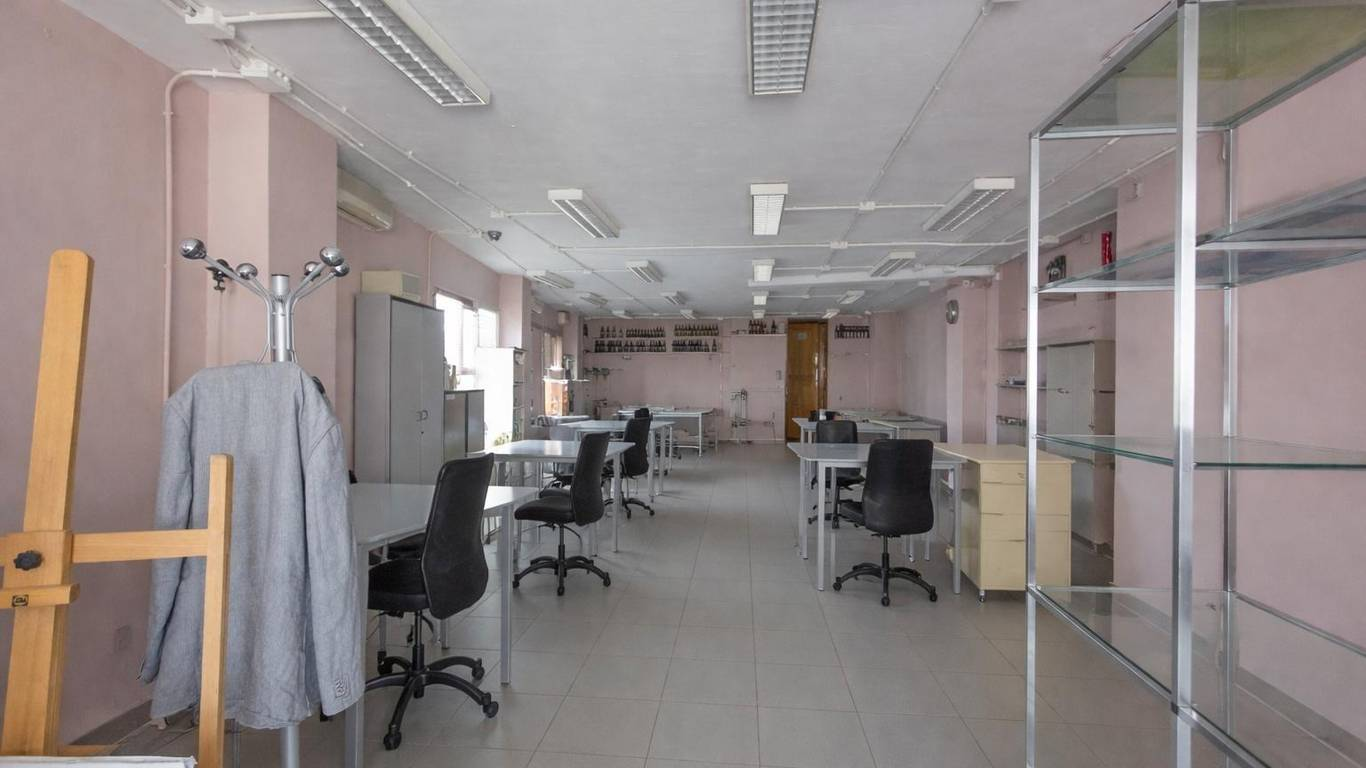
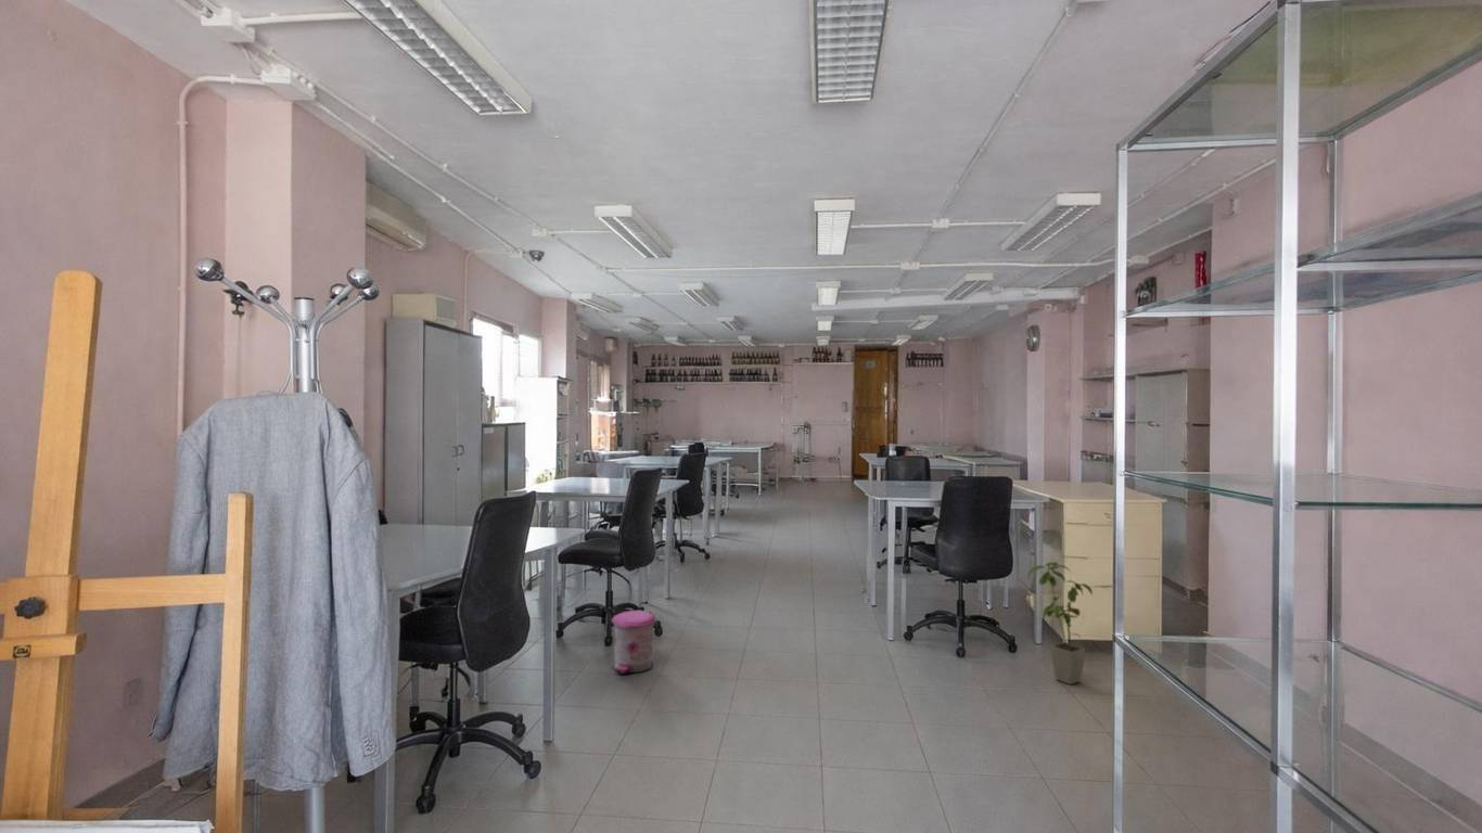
+ trash can (634, 640)
+ house plant (1060, 623)
